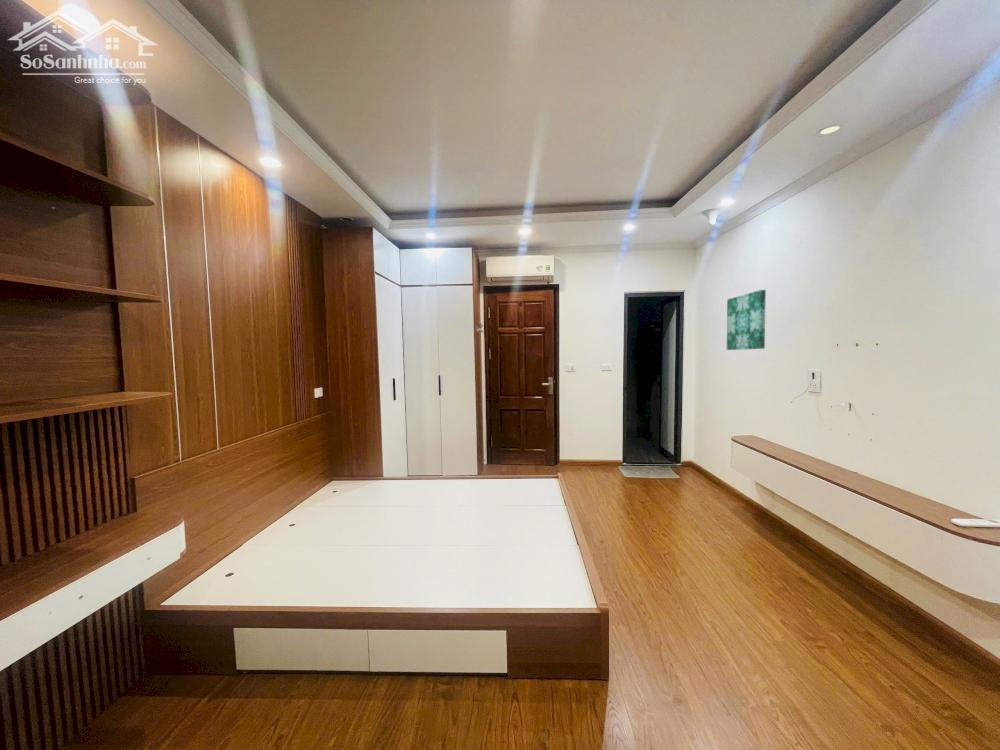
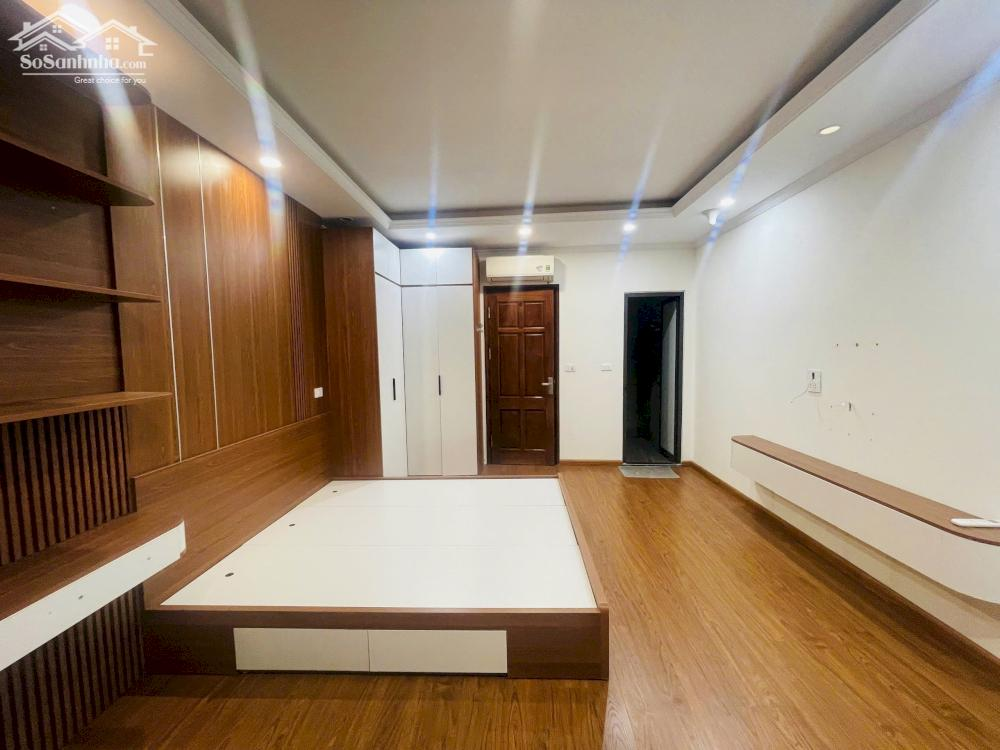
- wall art (744, 322)
